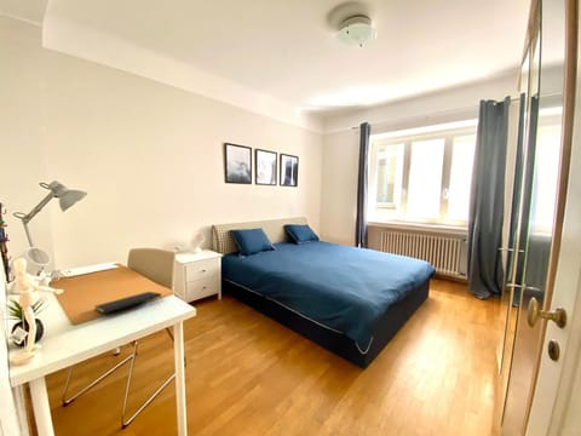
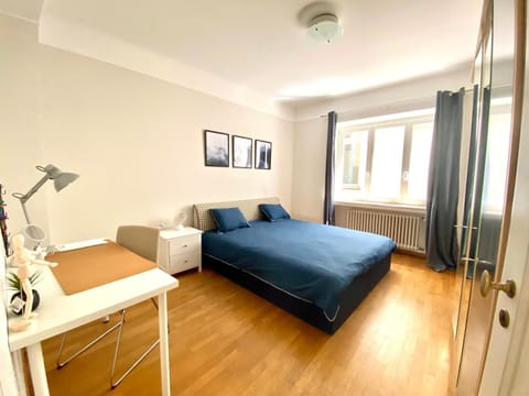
- notepad (128, 300)
